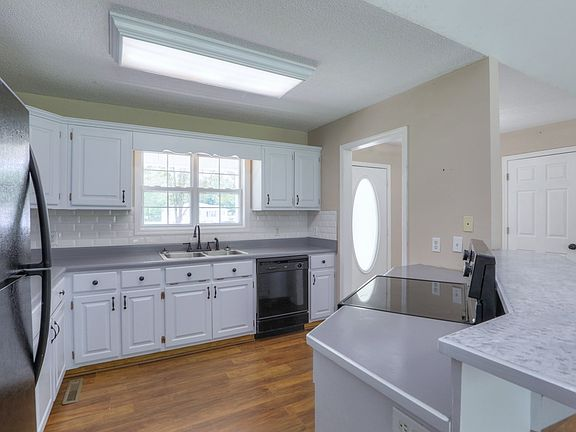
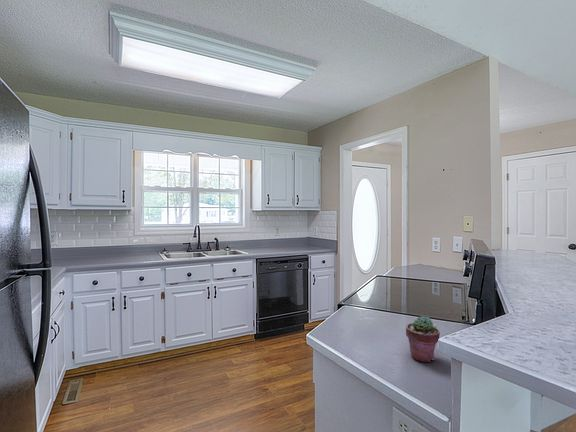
+ potted succulent (422, 336)
